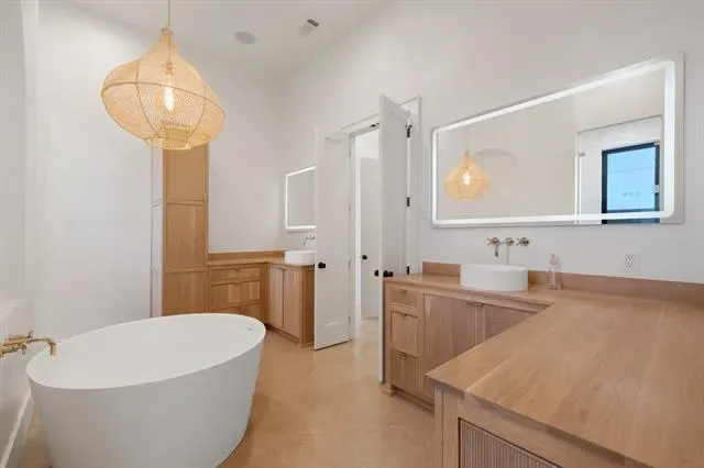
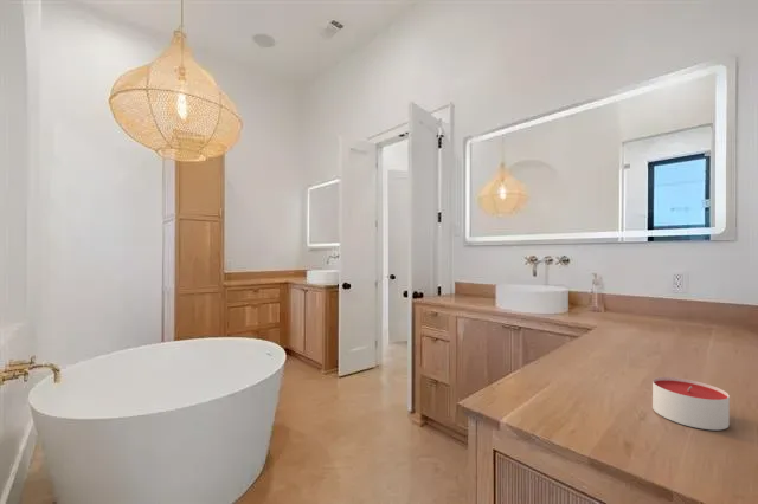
+ candle (688, 400)
